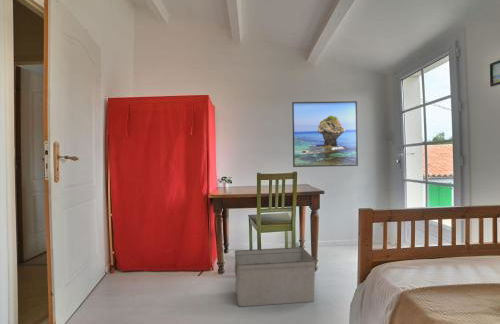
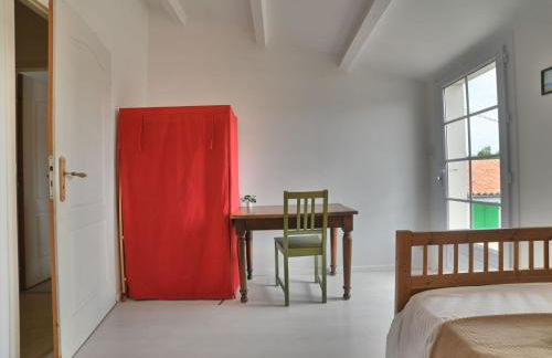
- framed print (325, 134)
- storage bin (273, 275)
